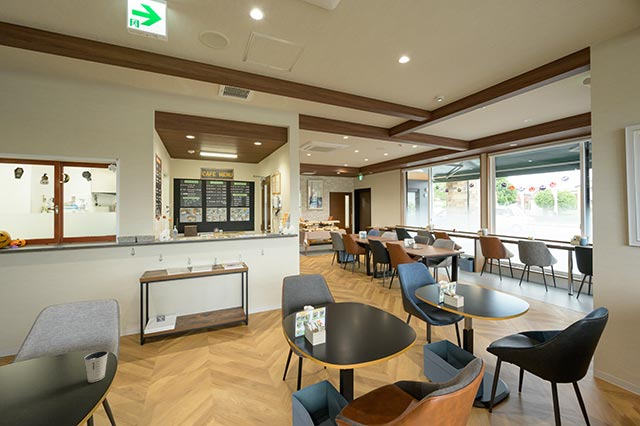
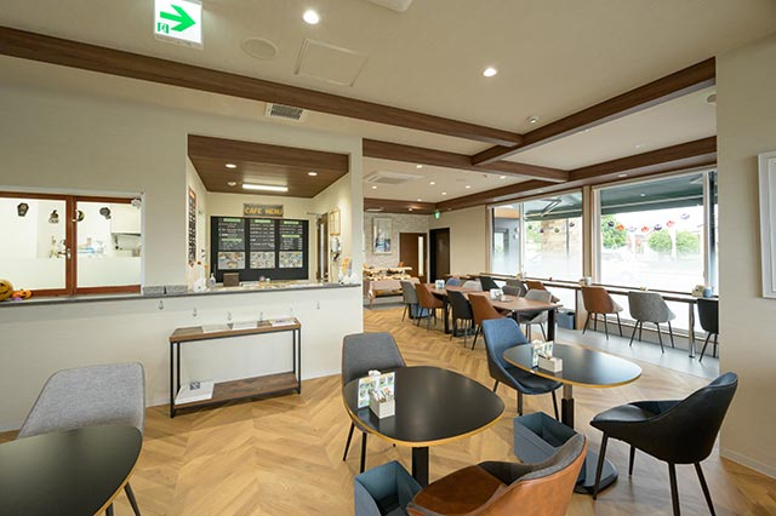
- dixie cup (96, 366)
